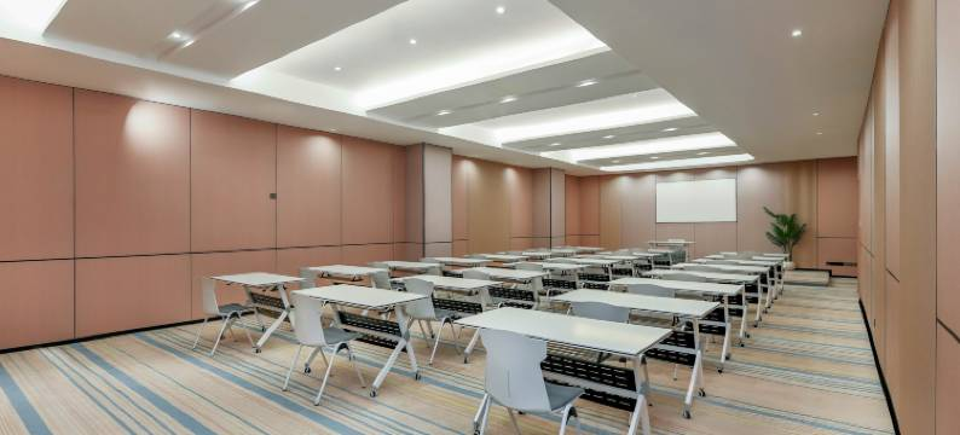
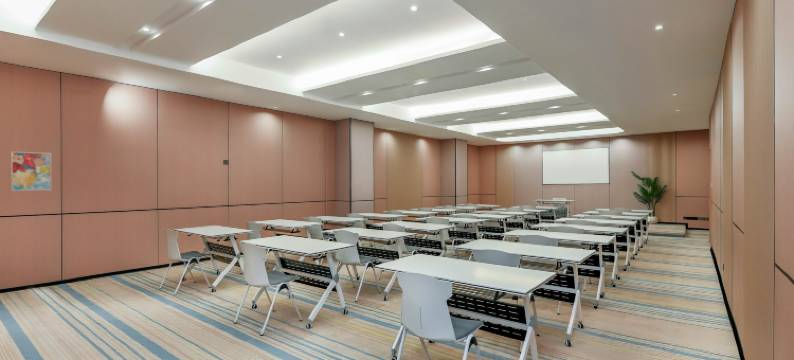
+ wall art (31, 171)
